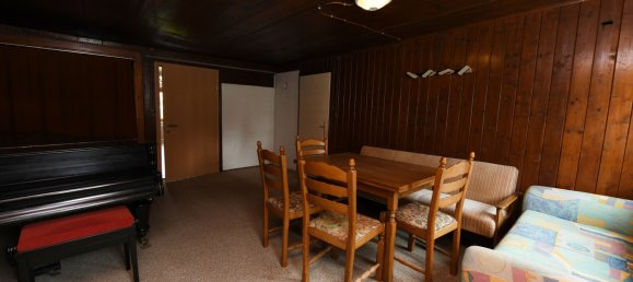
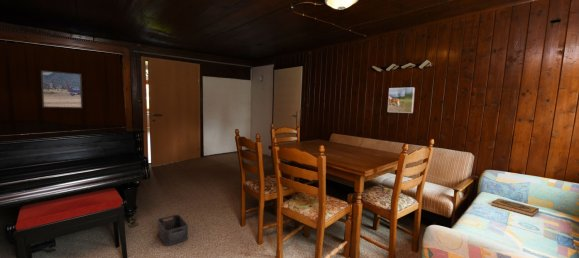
+ storage bin (172, 229)
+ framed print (62, 90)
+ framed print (400, 100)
+ hardback book (514, 206)
